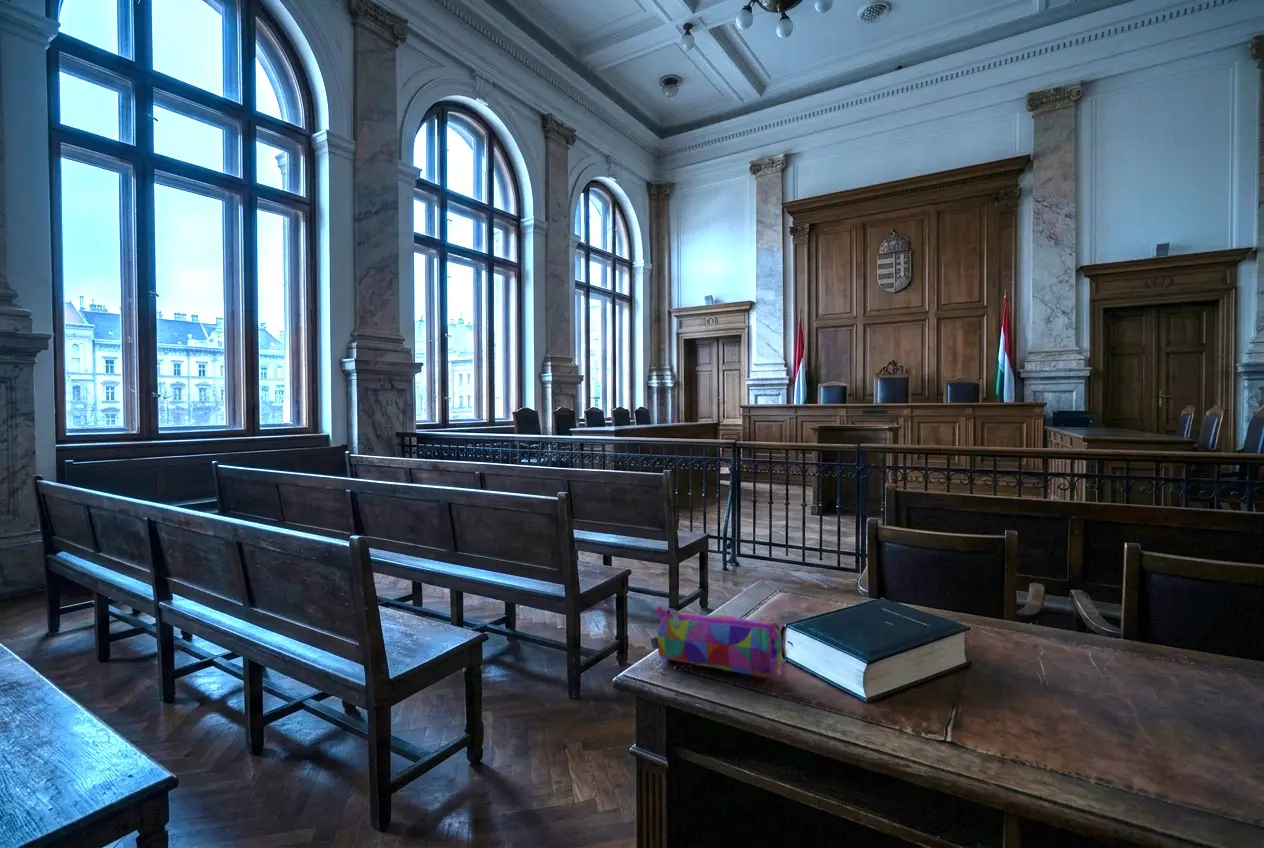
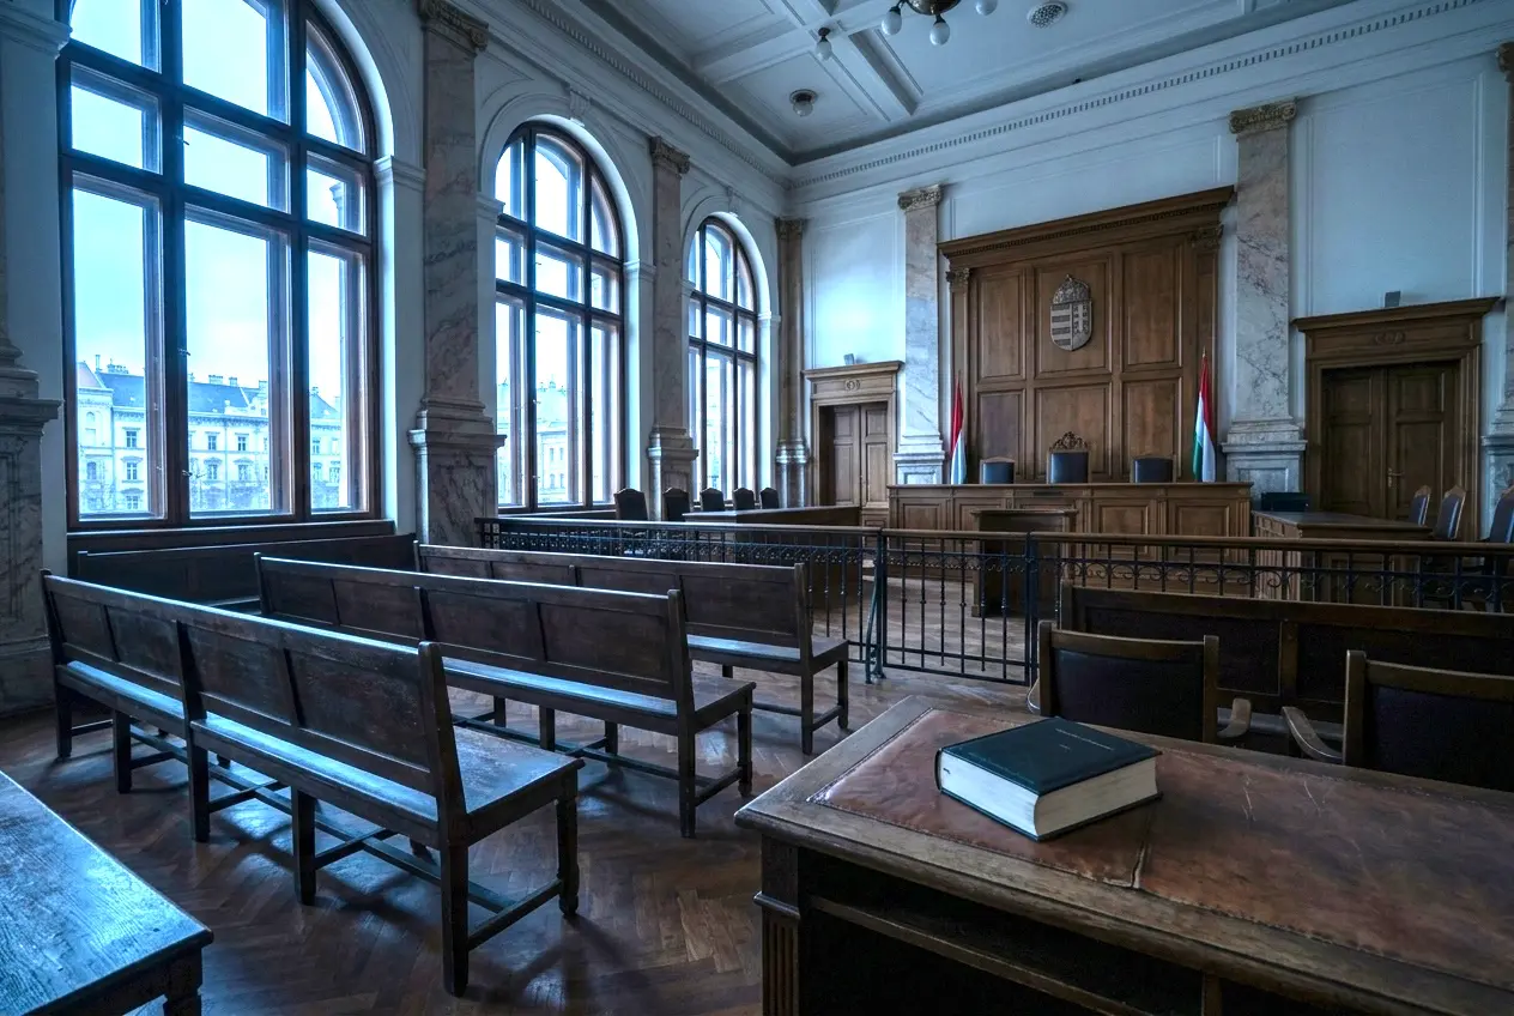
- pencil case (716, 640)
